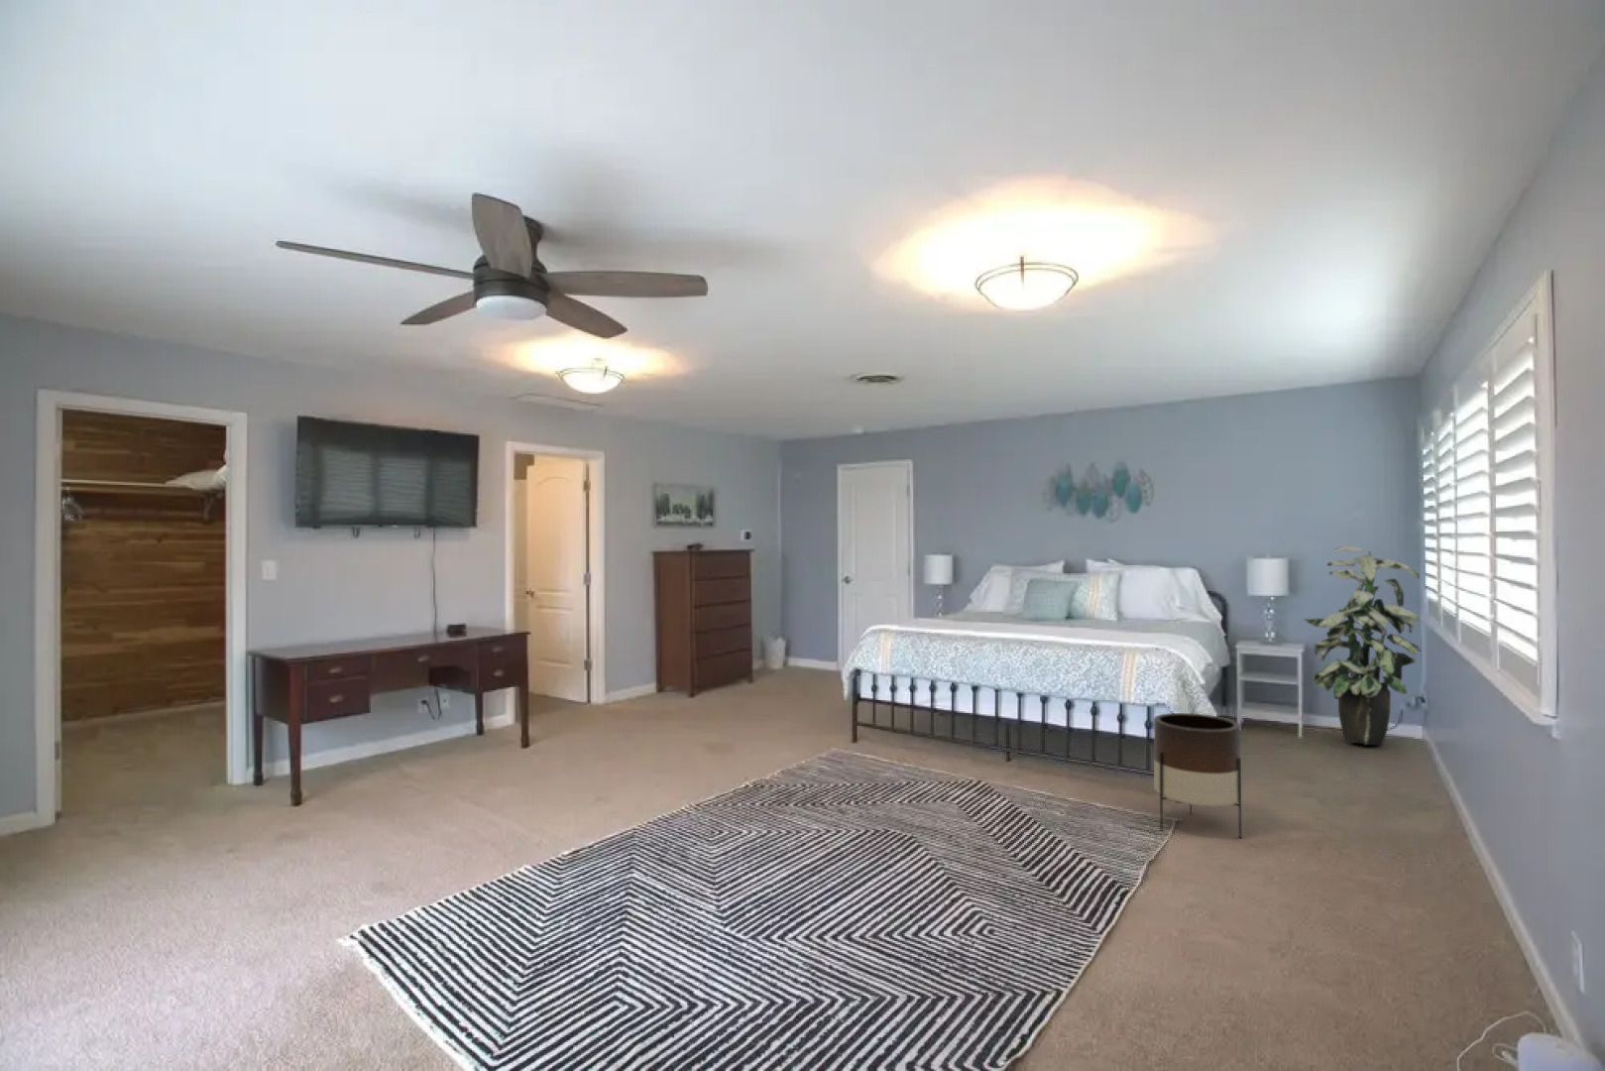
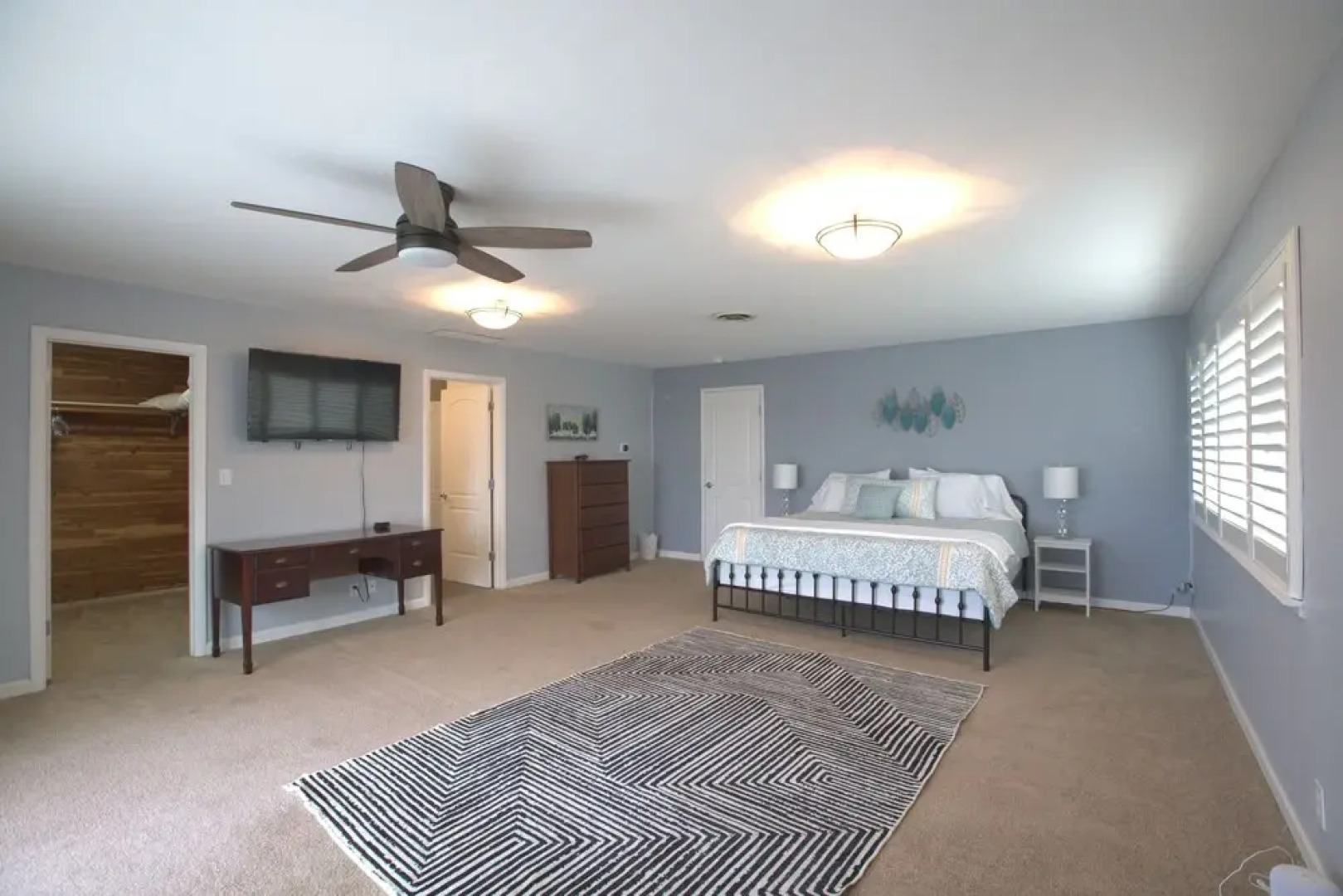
- planter (1196, 773)
- indoor plant (1359, 643)
